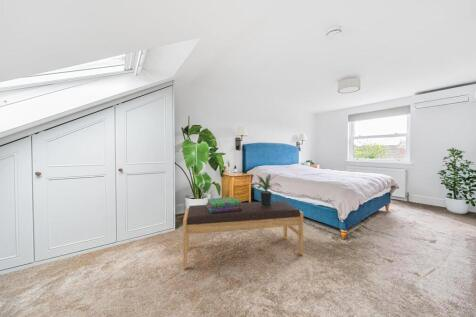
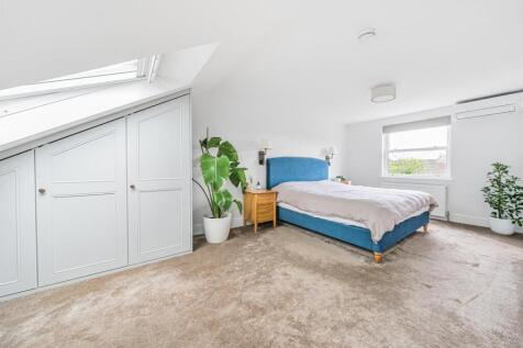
- stack of books (223, 204)
- potted plant (265, 190)
- bench (242, 229)
